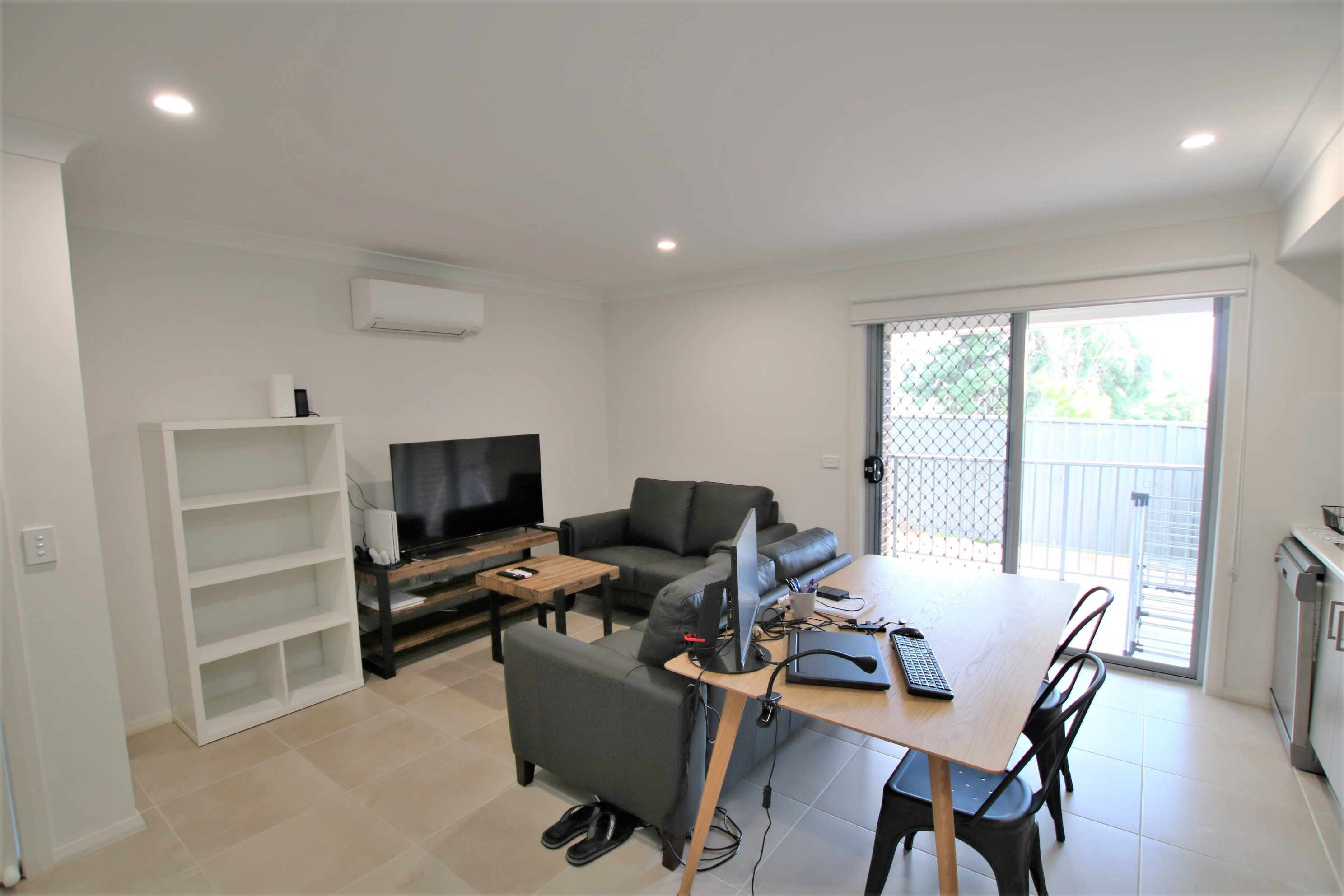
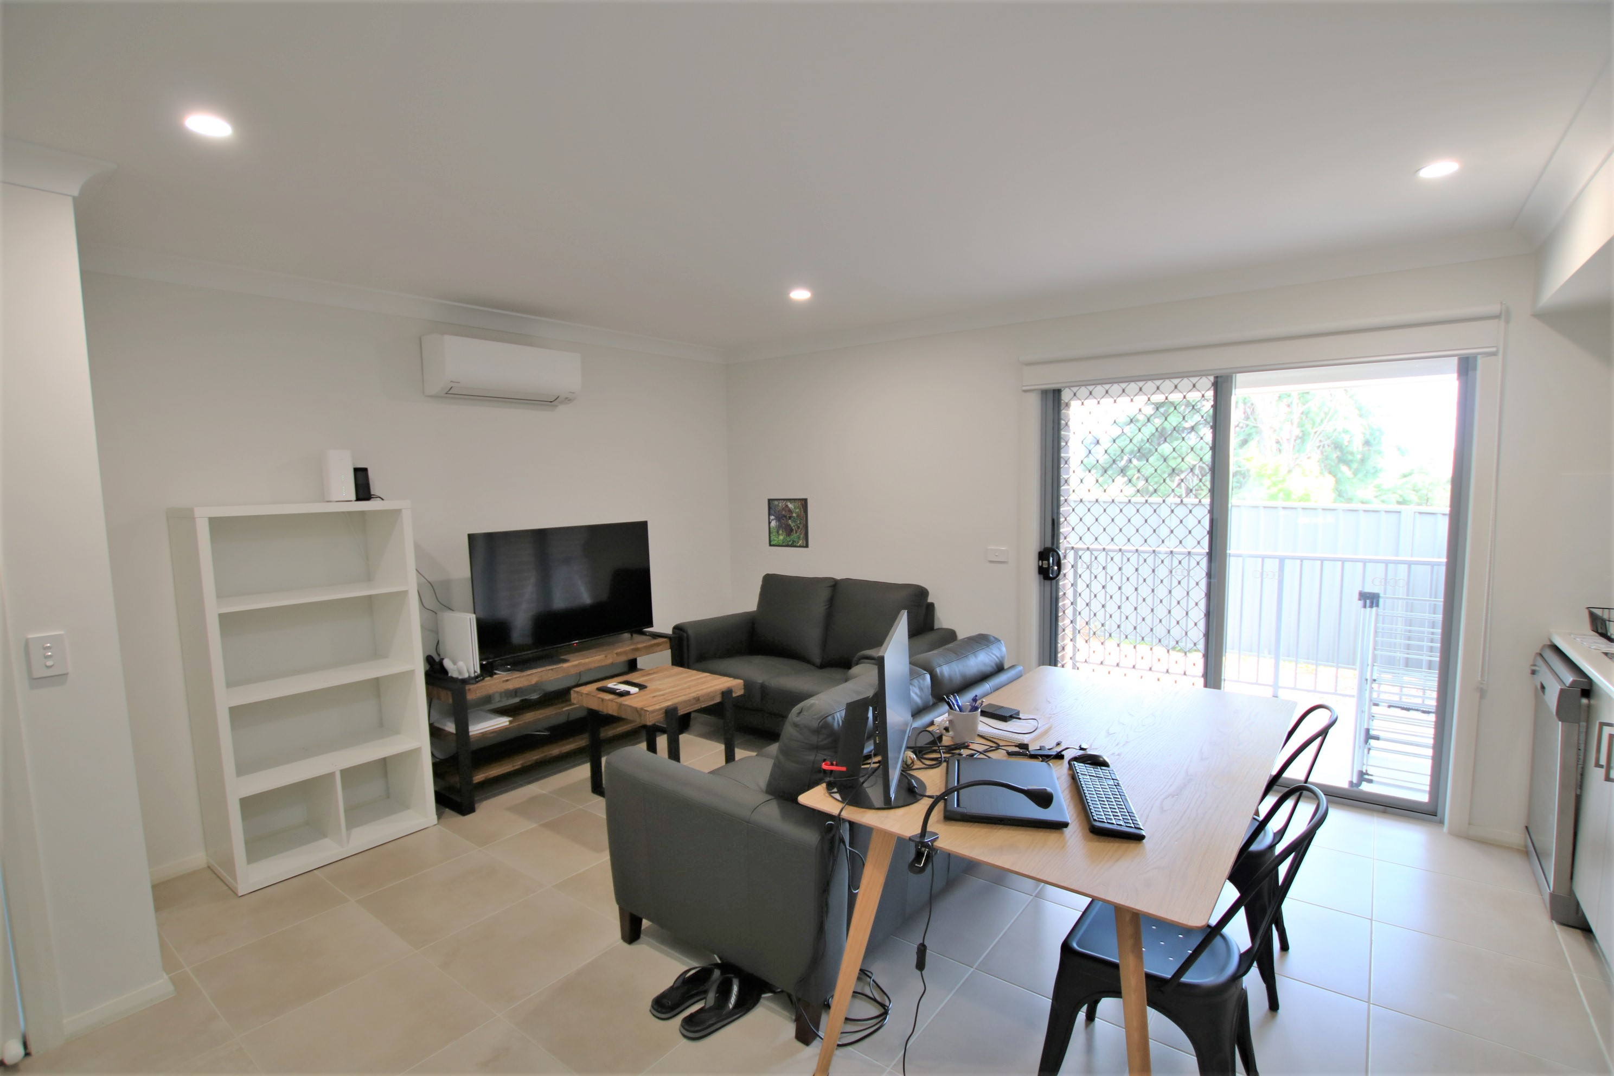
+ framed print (788, 522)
